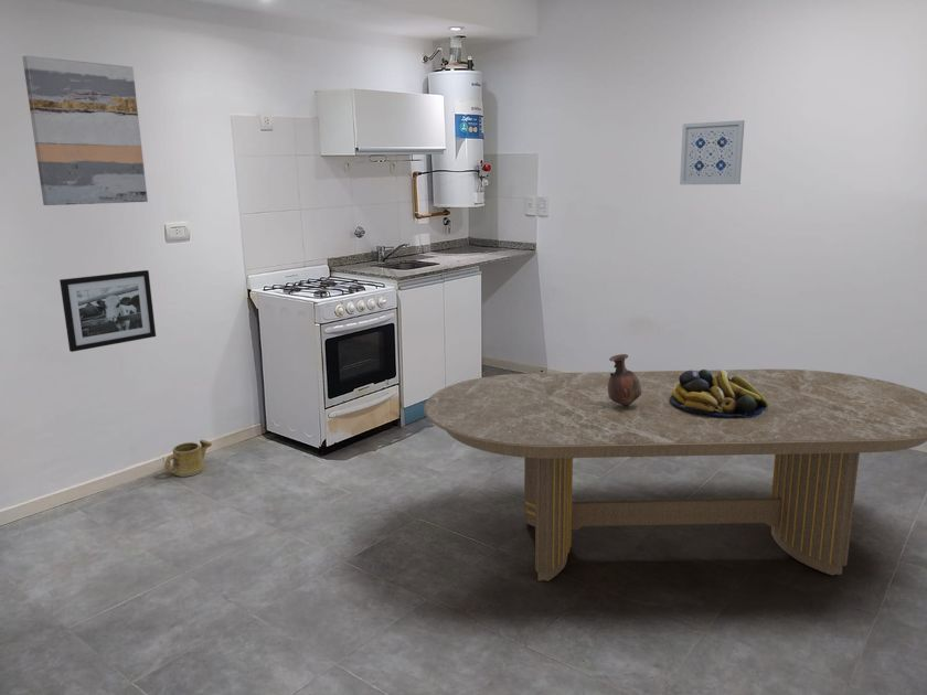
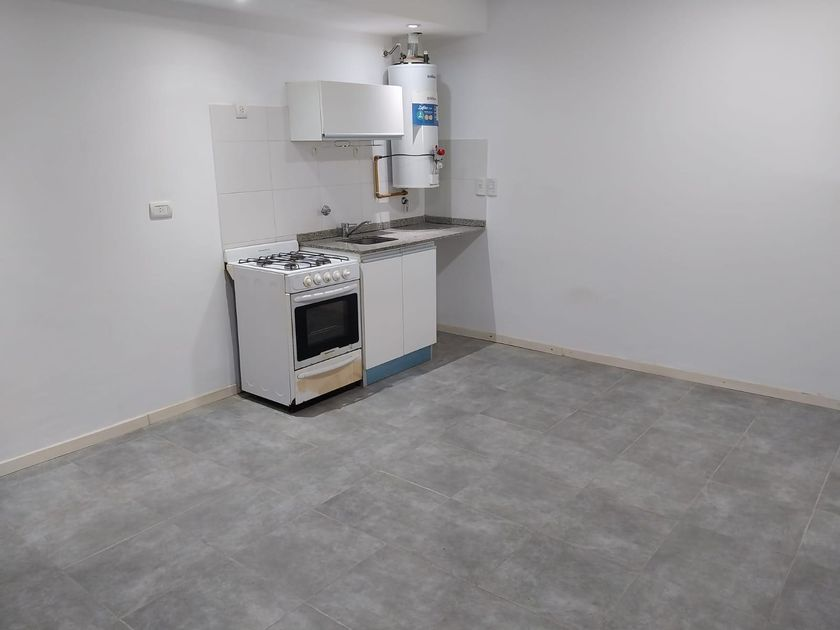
- wall art (89, 133)
- dining table (672, 456)
- watering can (189, 458)
- picture frame (109, 309)
- fruit bowl (717, 387)
- wall art (711, 153)
- vase (625, 379)
